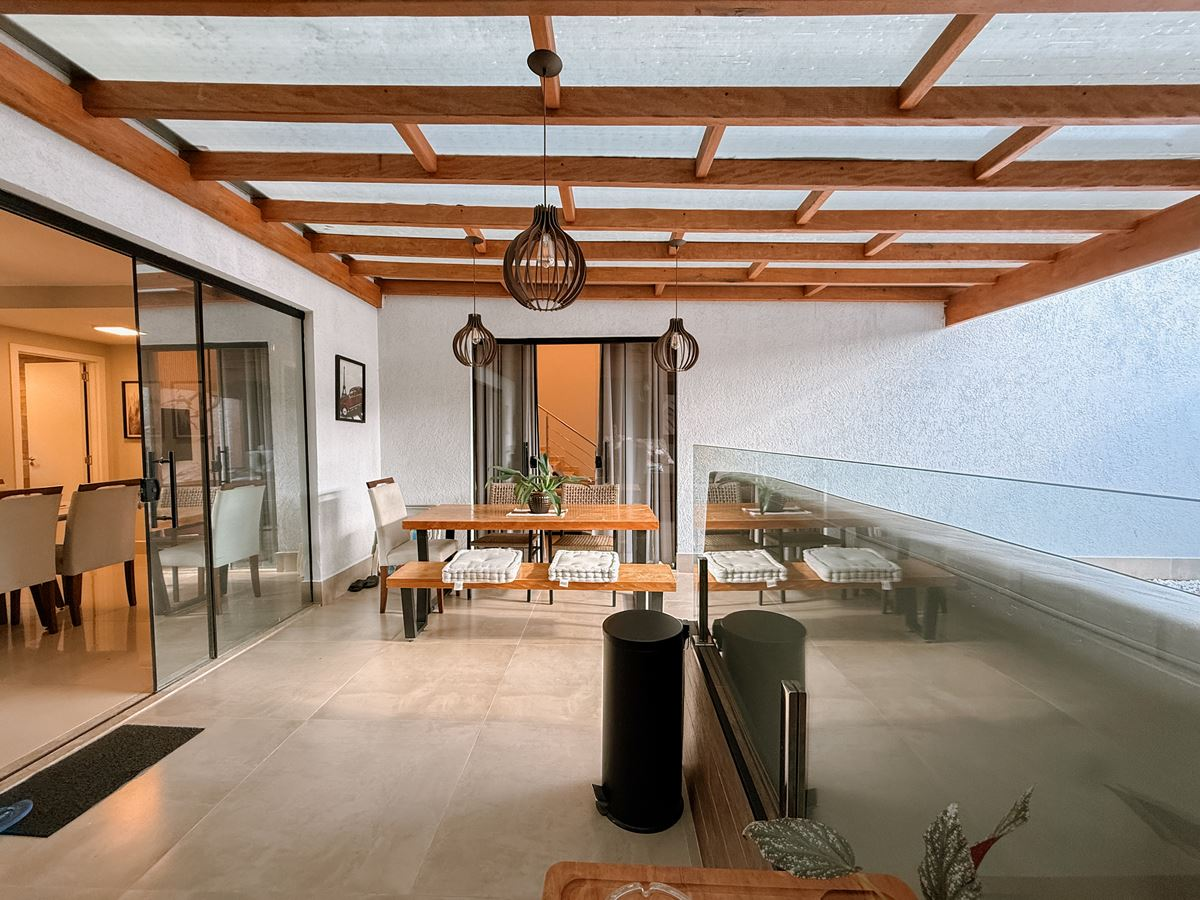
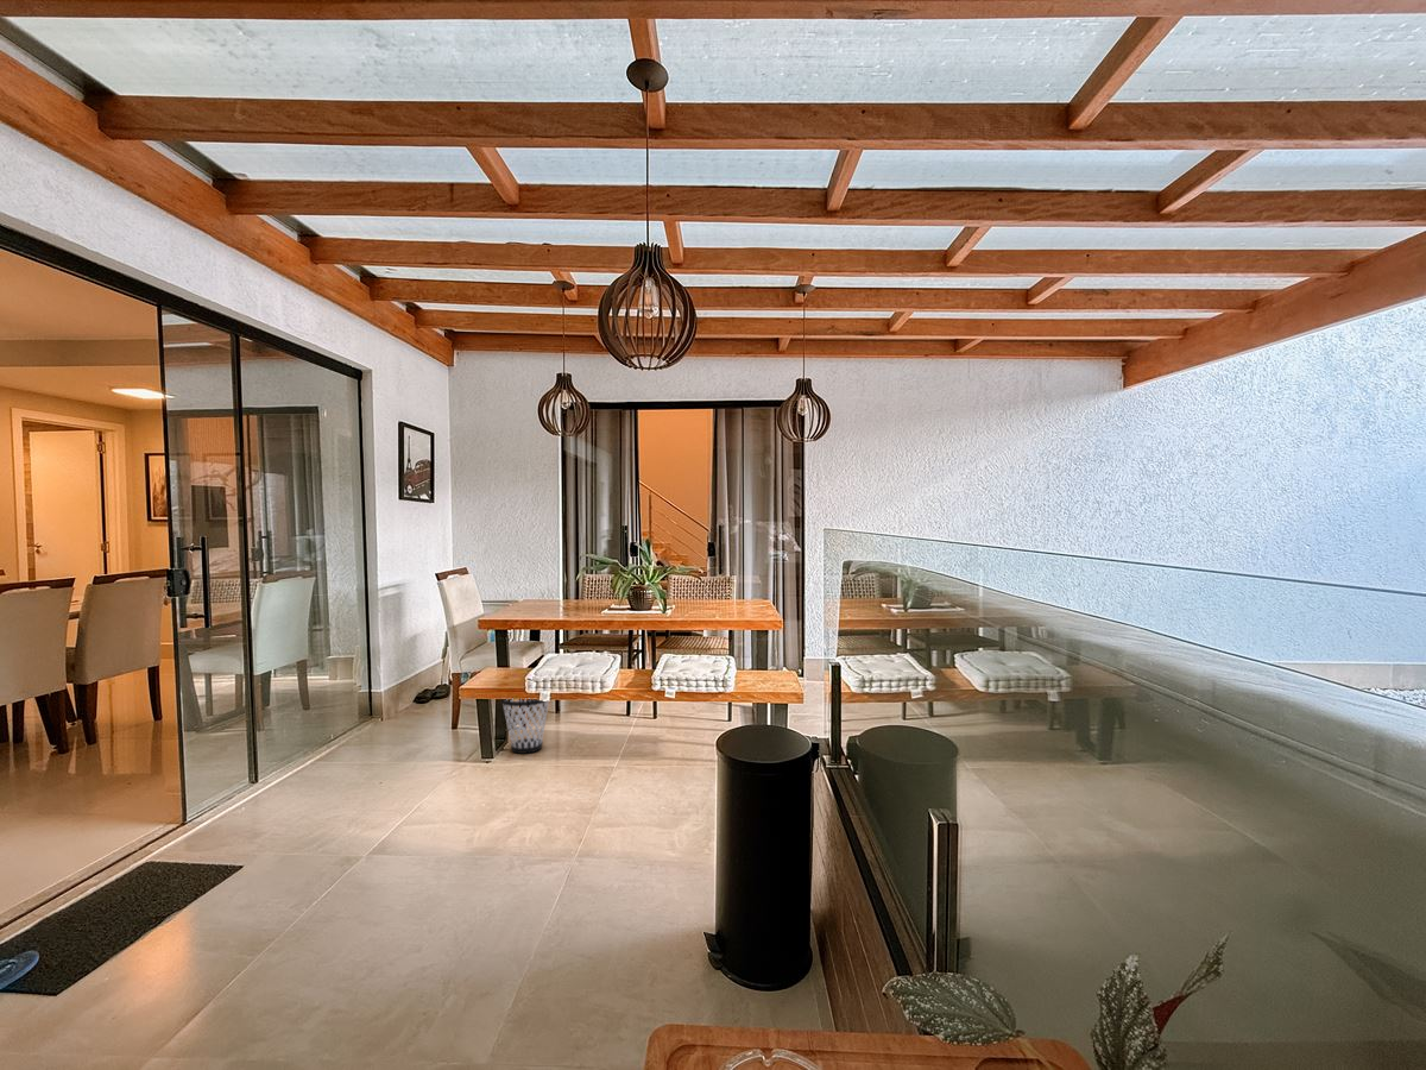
+ wastebasket (526, 722)
